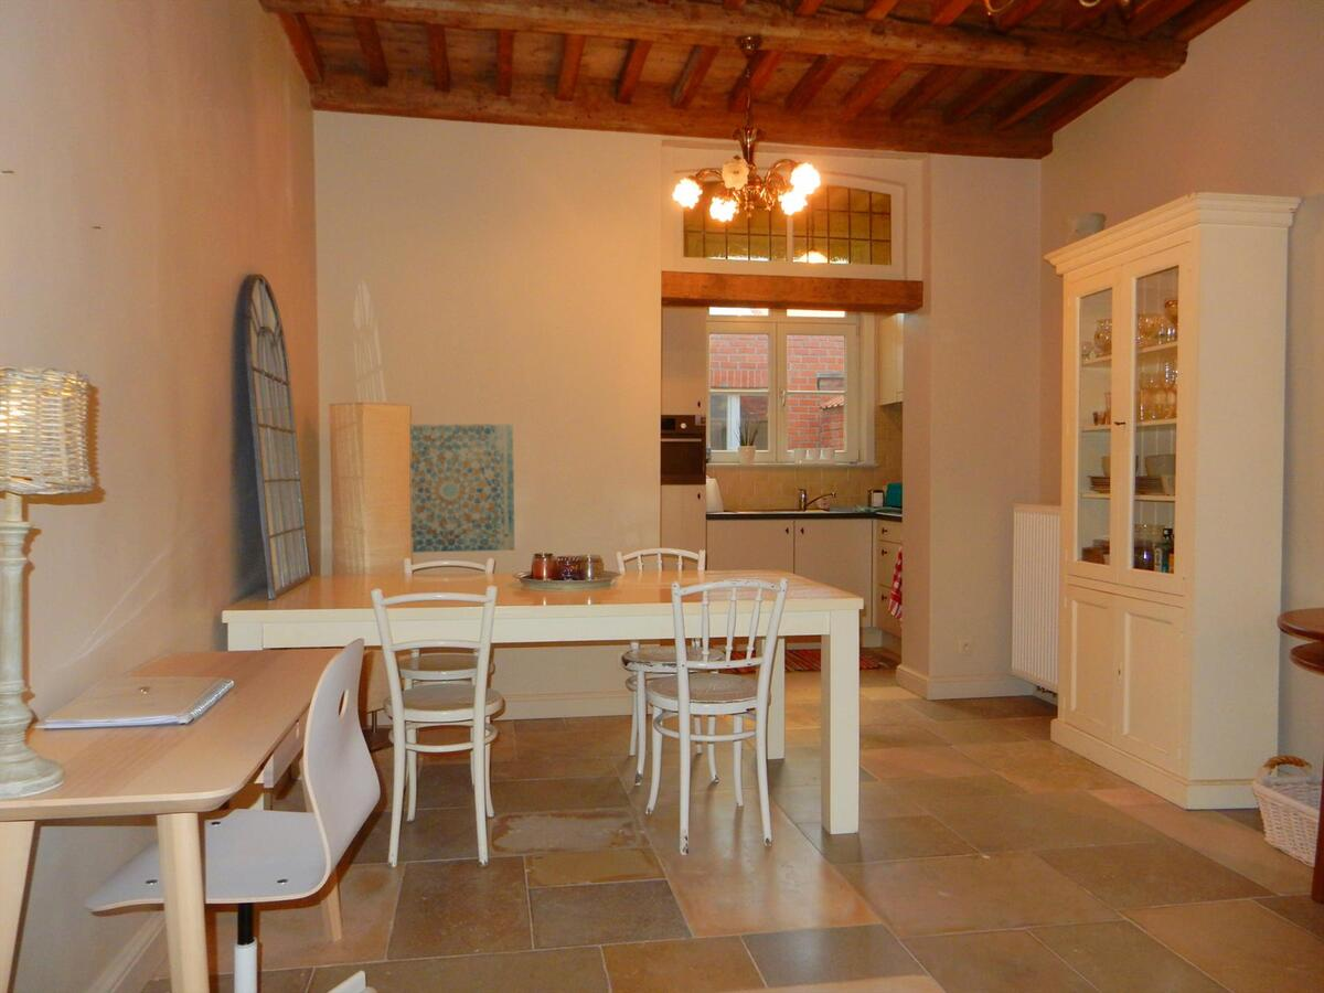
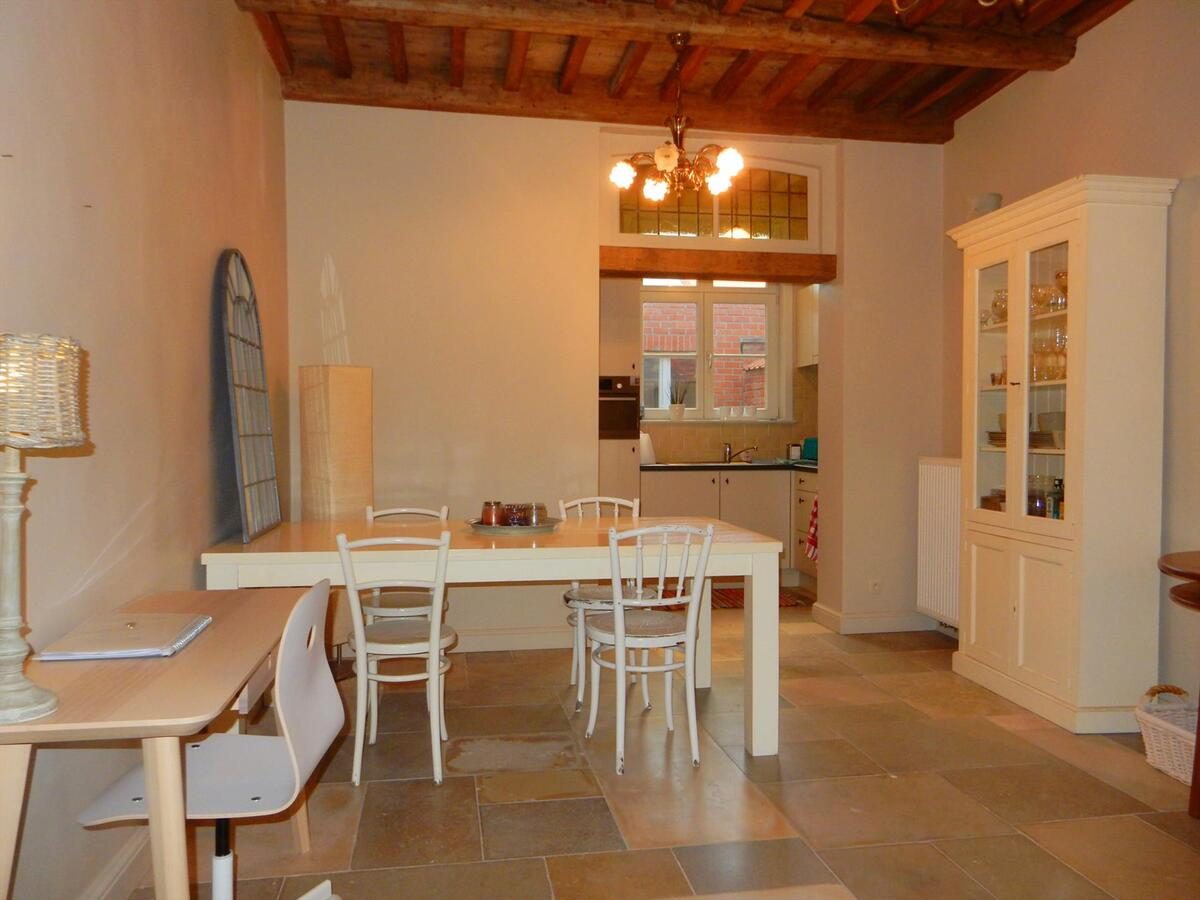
- wall art (449, 488)
